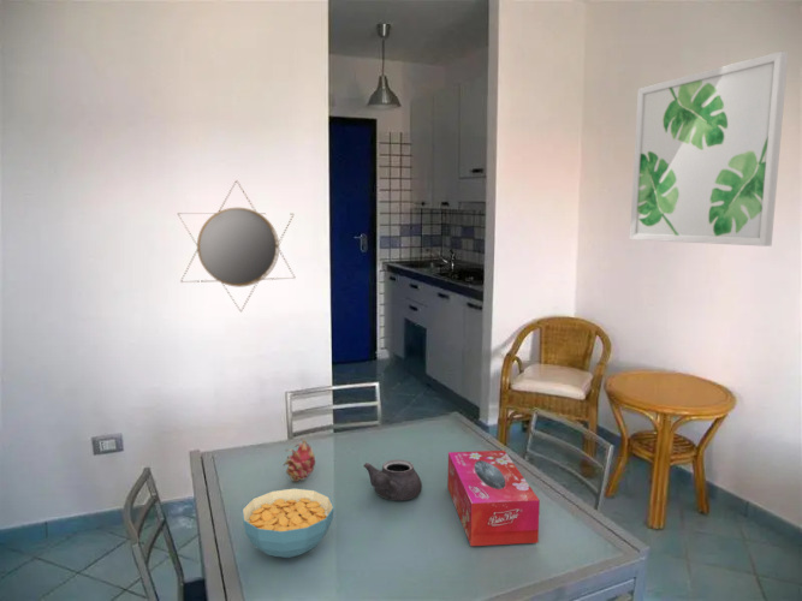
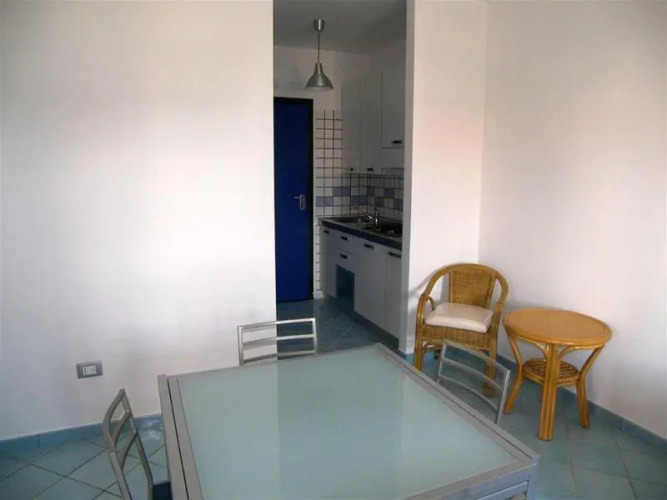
- teapot (390, 480)
- tissue box (488, 493)
- fruit (299, 459)
- home mirror (238, 246)
- wall art (697, 159)
- cereal bowl (289, 529)
